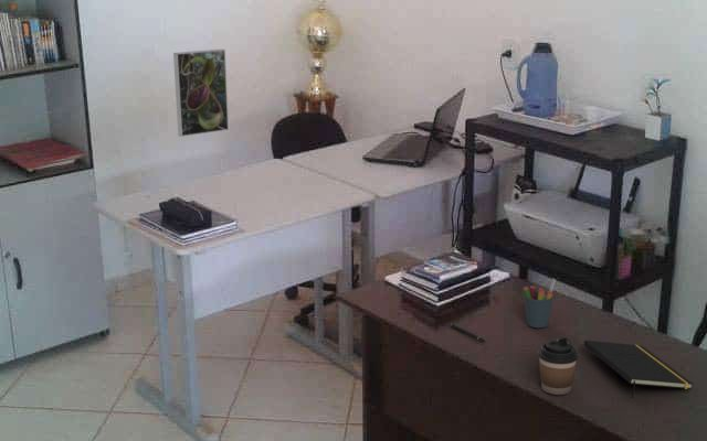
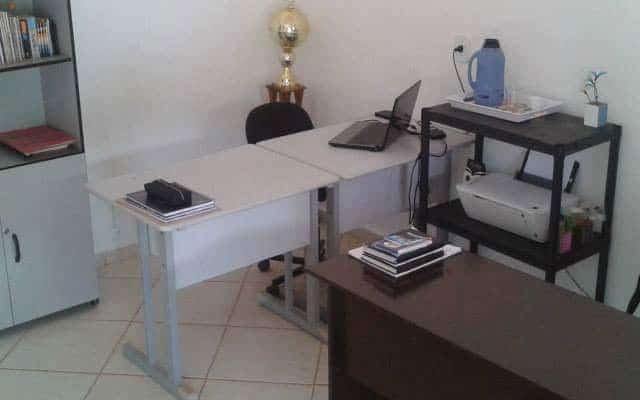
- notepad (636, 364)
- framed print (201, 92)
- pen holder (538, 302)
- coffee cup (557, 365)
- pen (467, 332)
